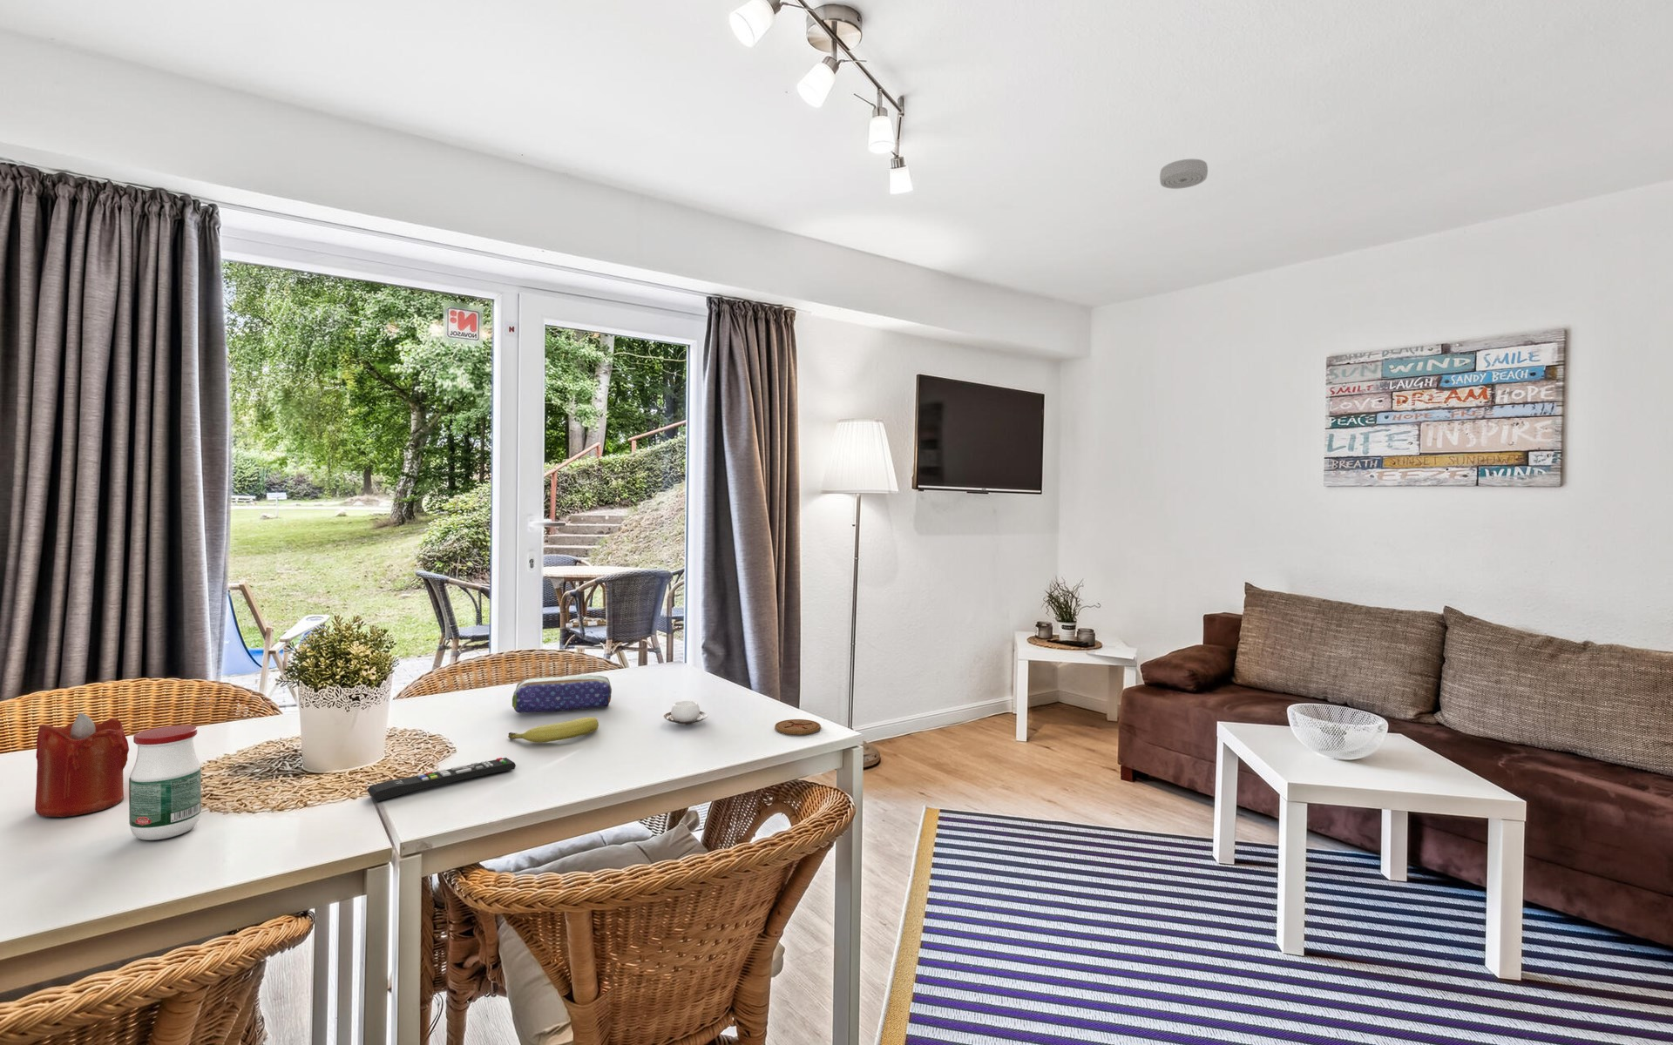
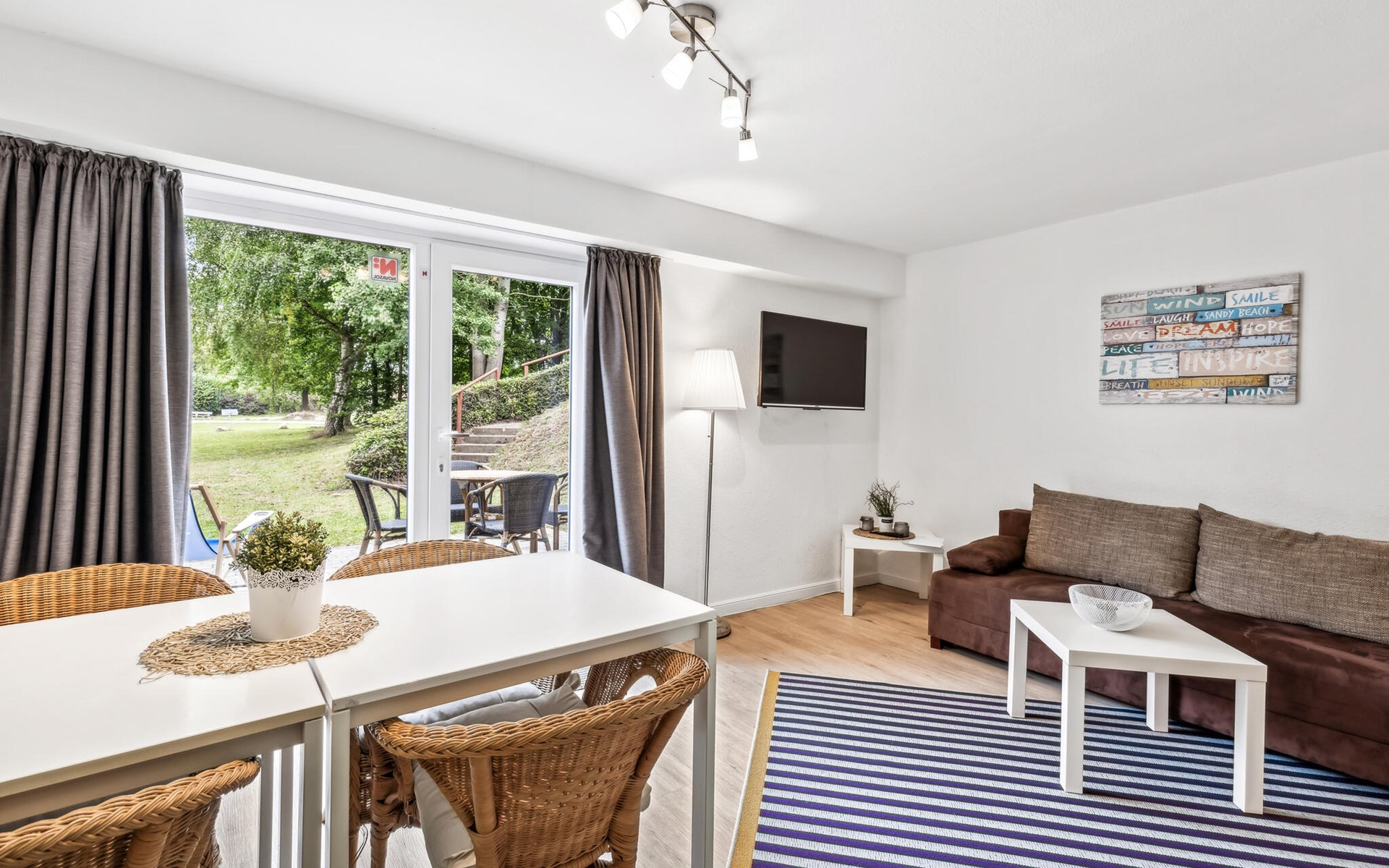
- fruit (558, 728)
- jar (165, 781)
- candle (81, 758)
- coaster (797, 726)
- remote control (444, 777)
- cup (685, 713)
- smoke detector (1183, 175)
- pencil case (562, 693)
